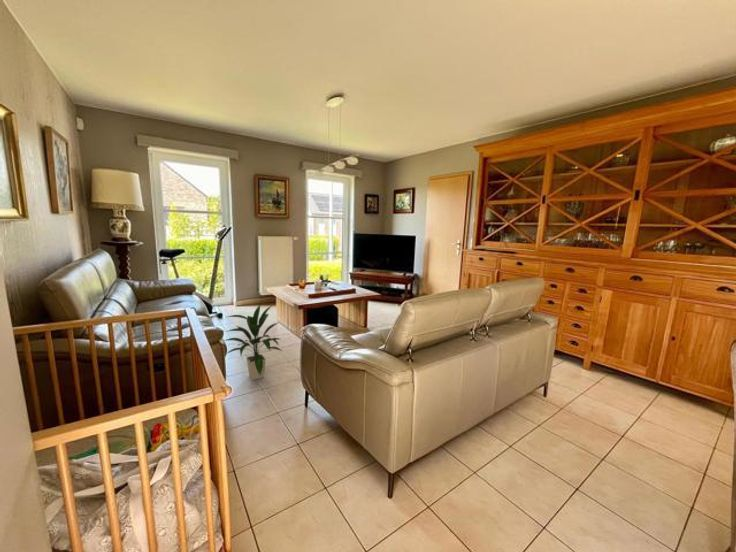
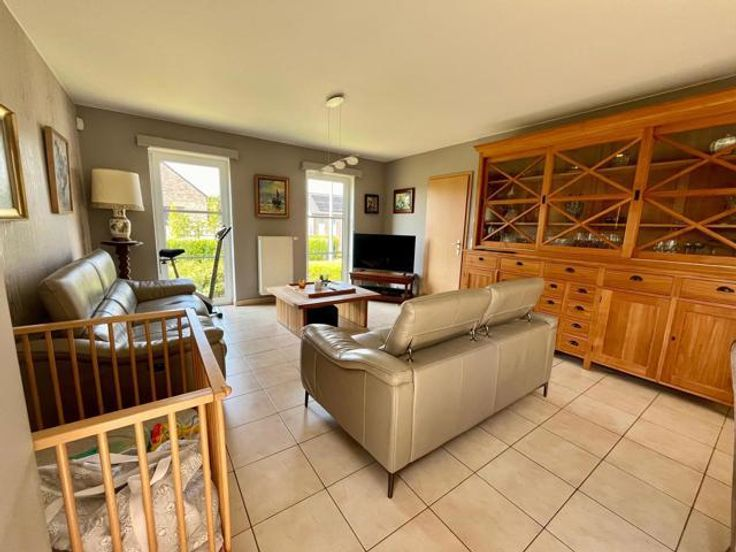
- indoor plant (254, 342)
